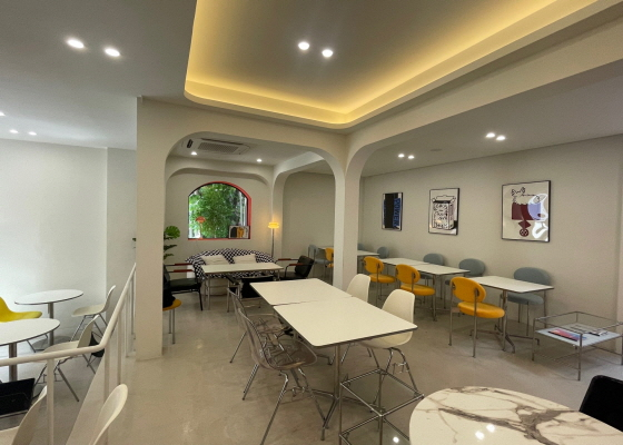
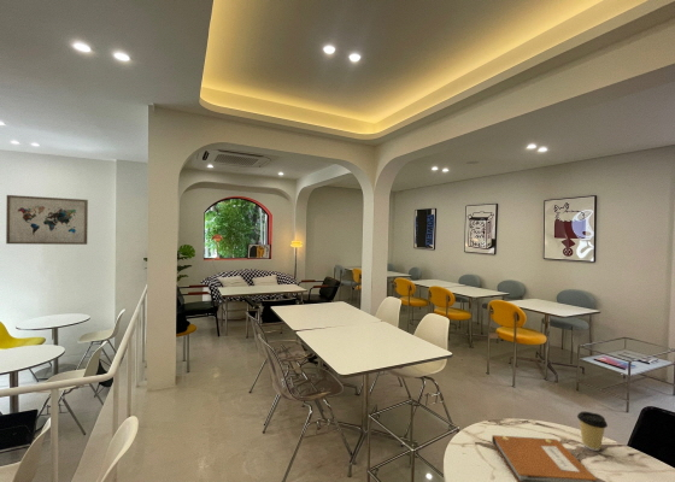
+ wall art (48, 221)
+ coffee cup (591, 430)
+ notebook (540, 459)
